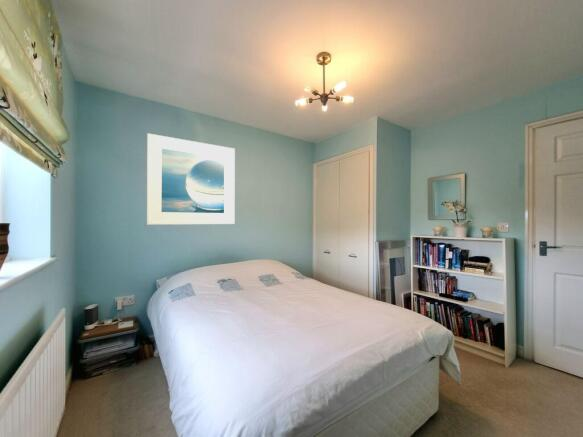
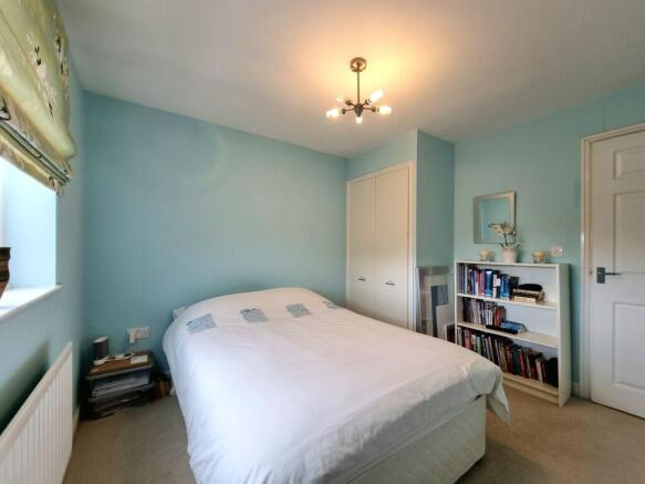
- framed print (194, 183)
